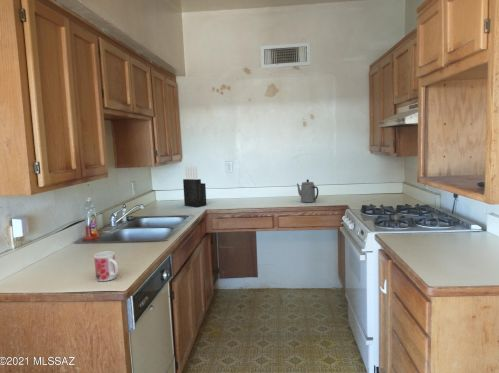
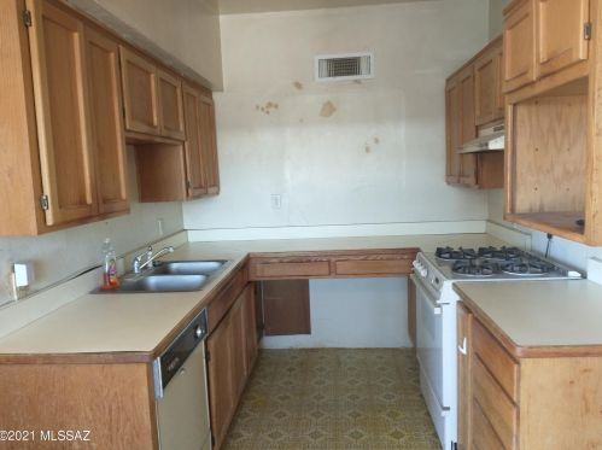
- teapot (307, 190)
- mug (107, 266)
- knife block (195, 185)
